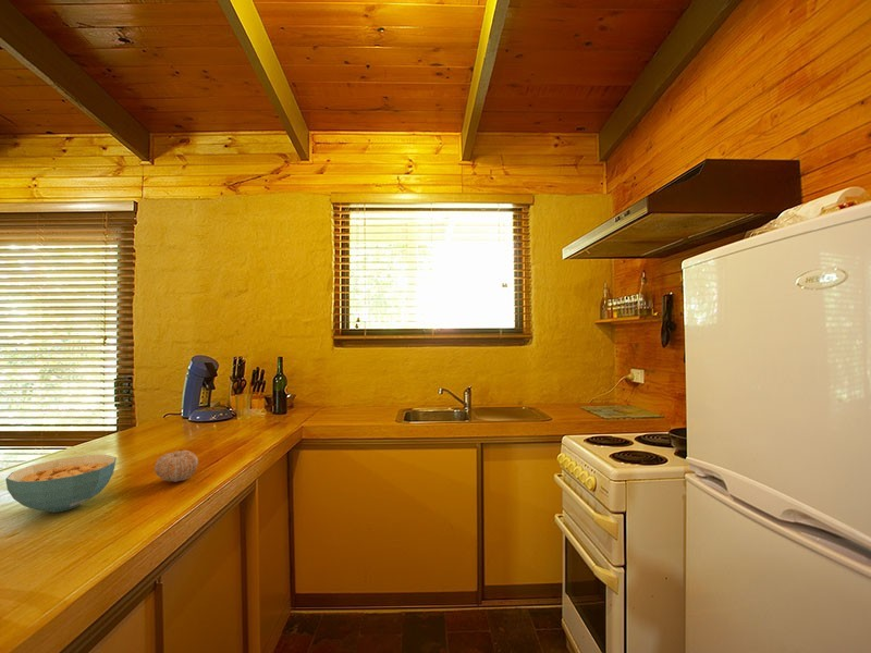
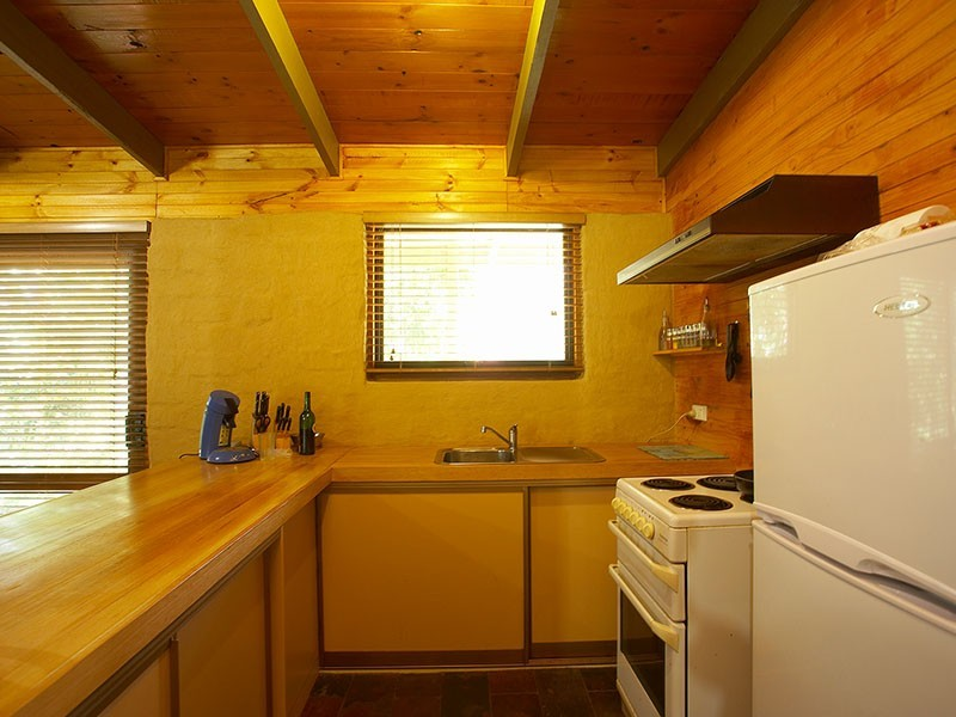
- fruit (176, 466)
- cereal bowl (64, 486)
